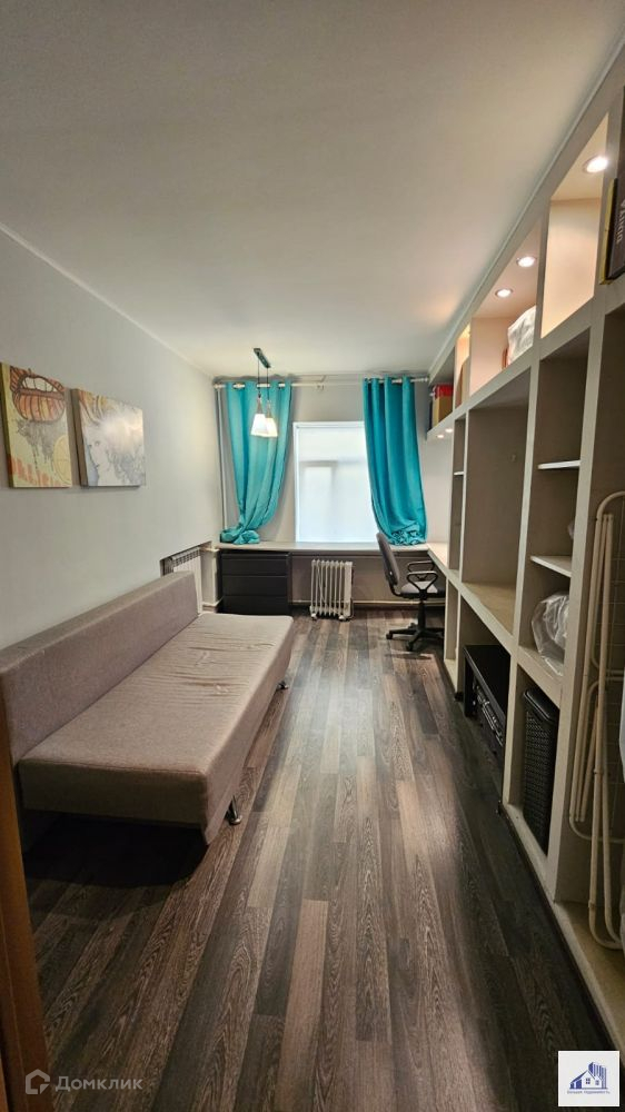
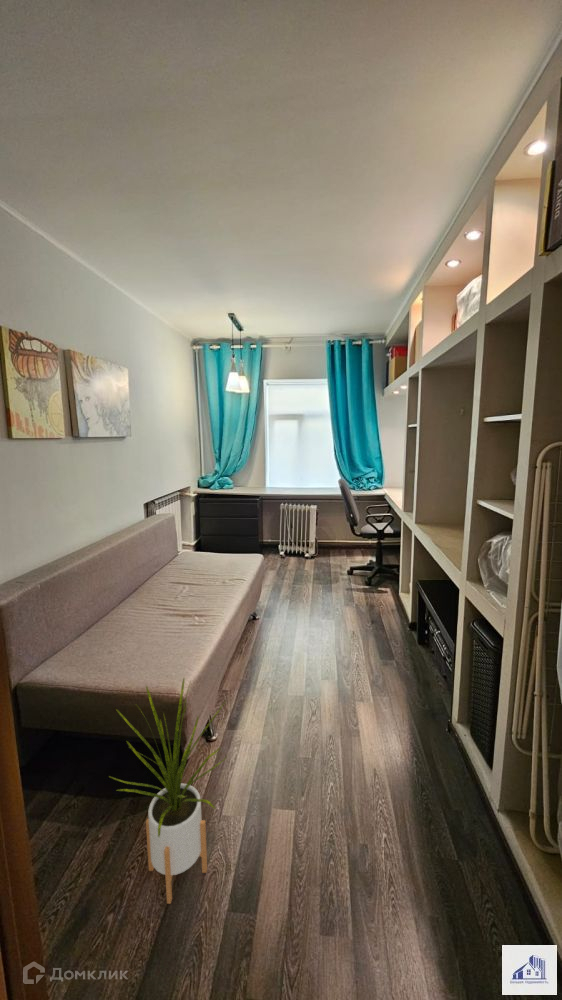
+ house plant (176, 781)
